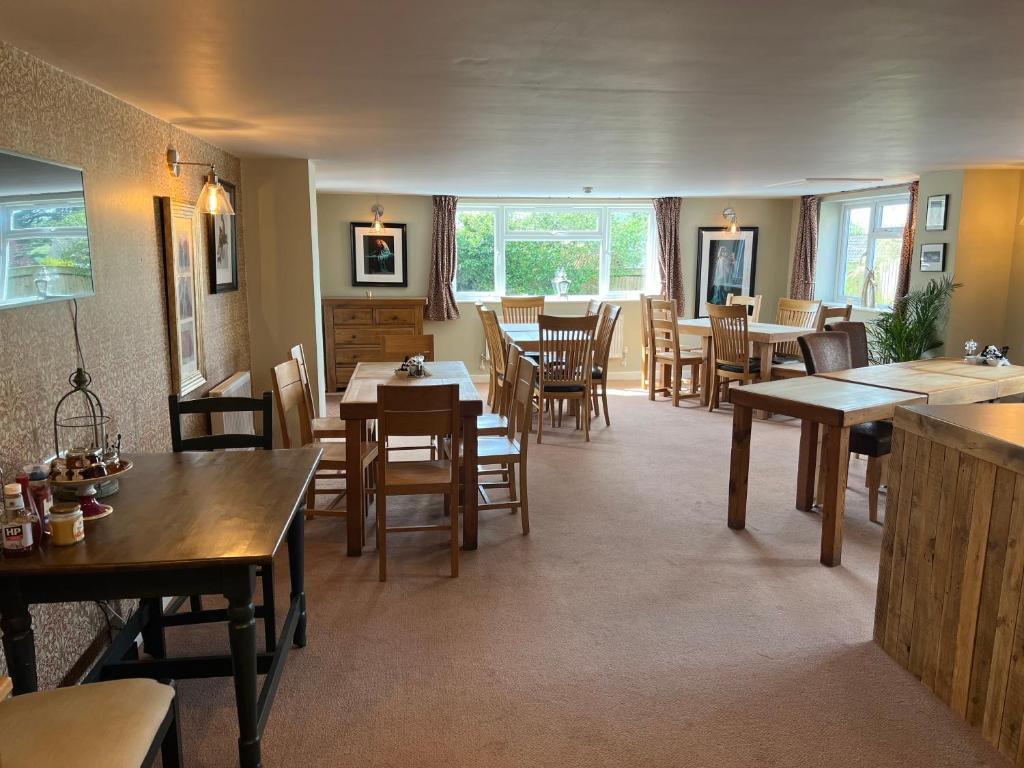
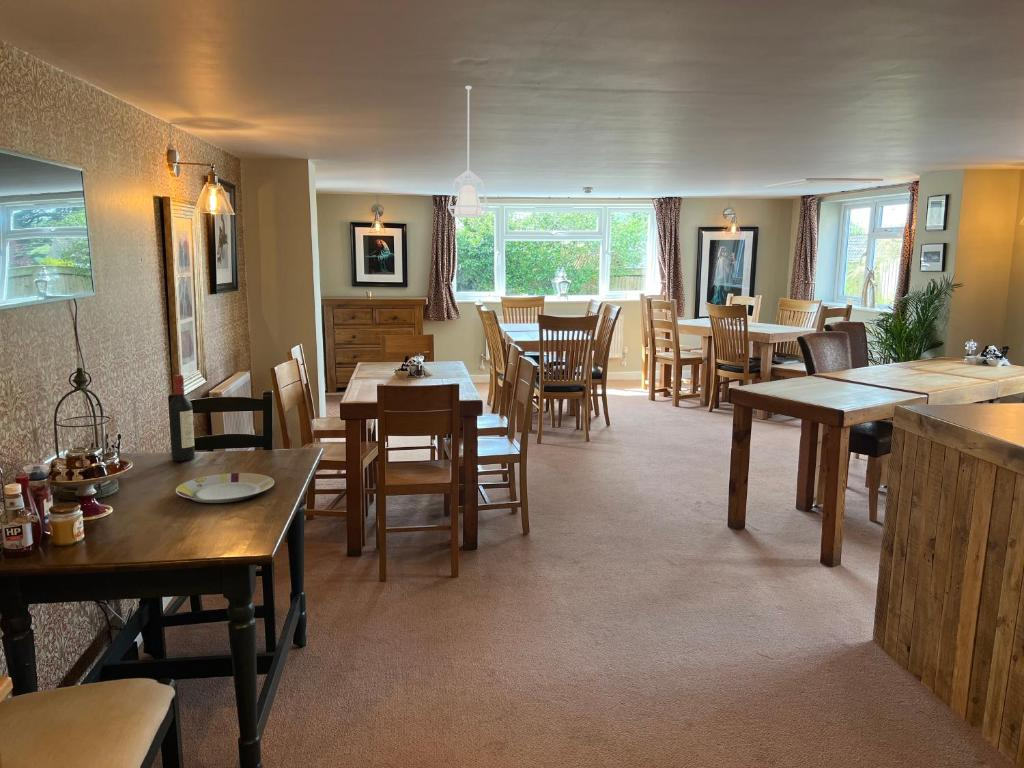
+ wine bottle (181, 417)
+ plate (226, 488)
+ pendant lamp (468, 152)
